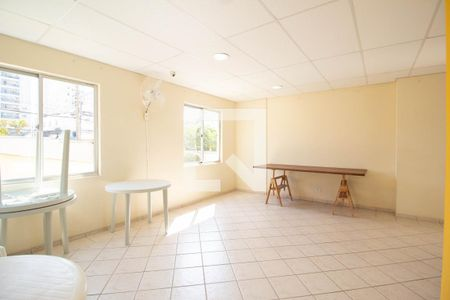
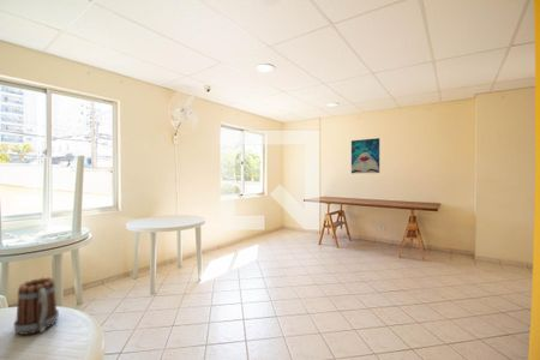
+ wall art (365, 156)
+ mug (38, 306)
